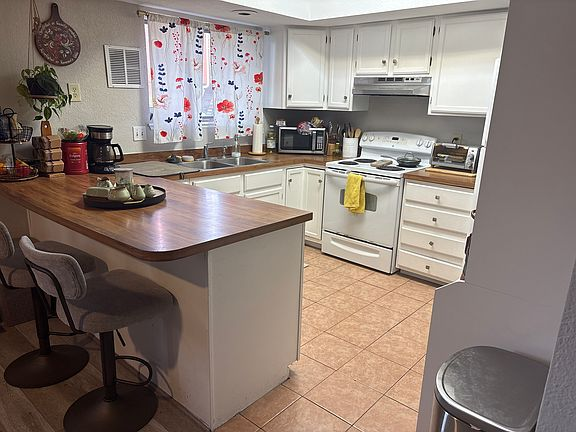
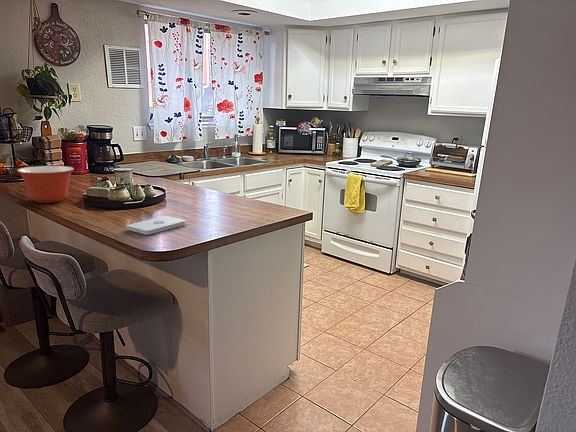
+ mixing bowl (47, 184)
+ notepad (157, 224)
